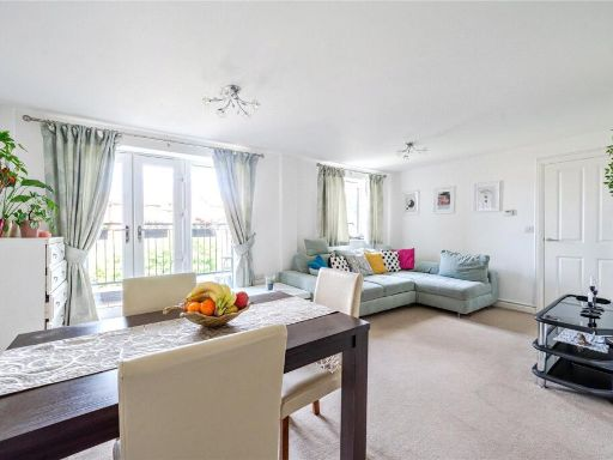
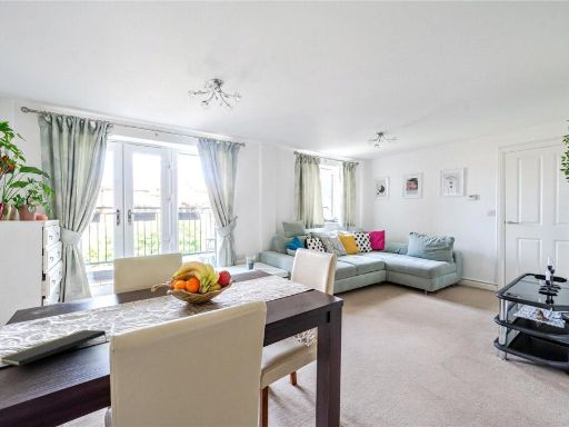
+ notepad (56, 345)
